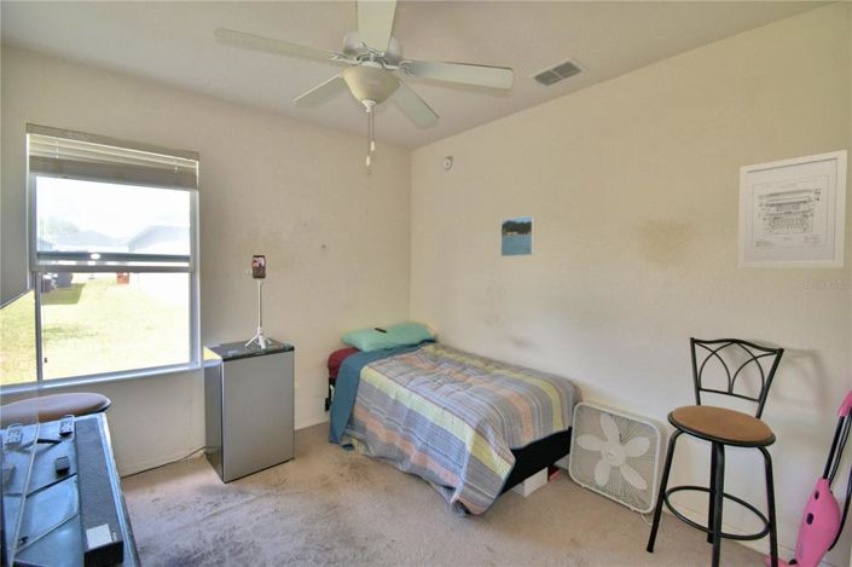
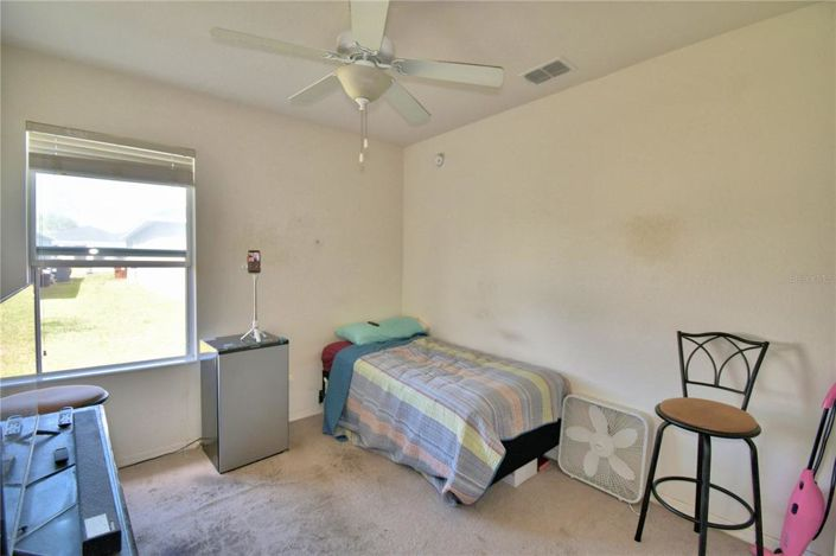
- wall art (788, 213)
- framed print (516, 237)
